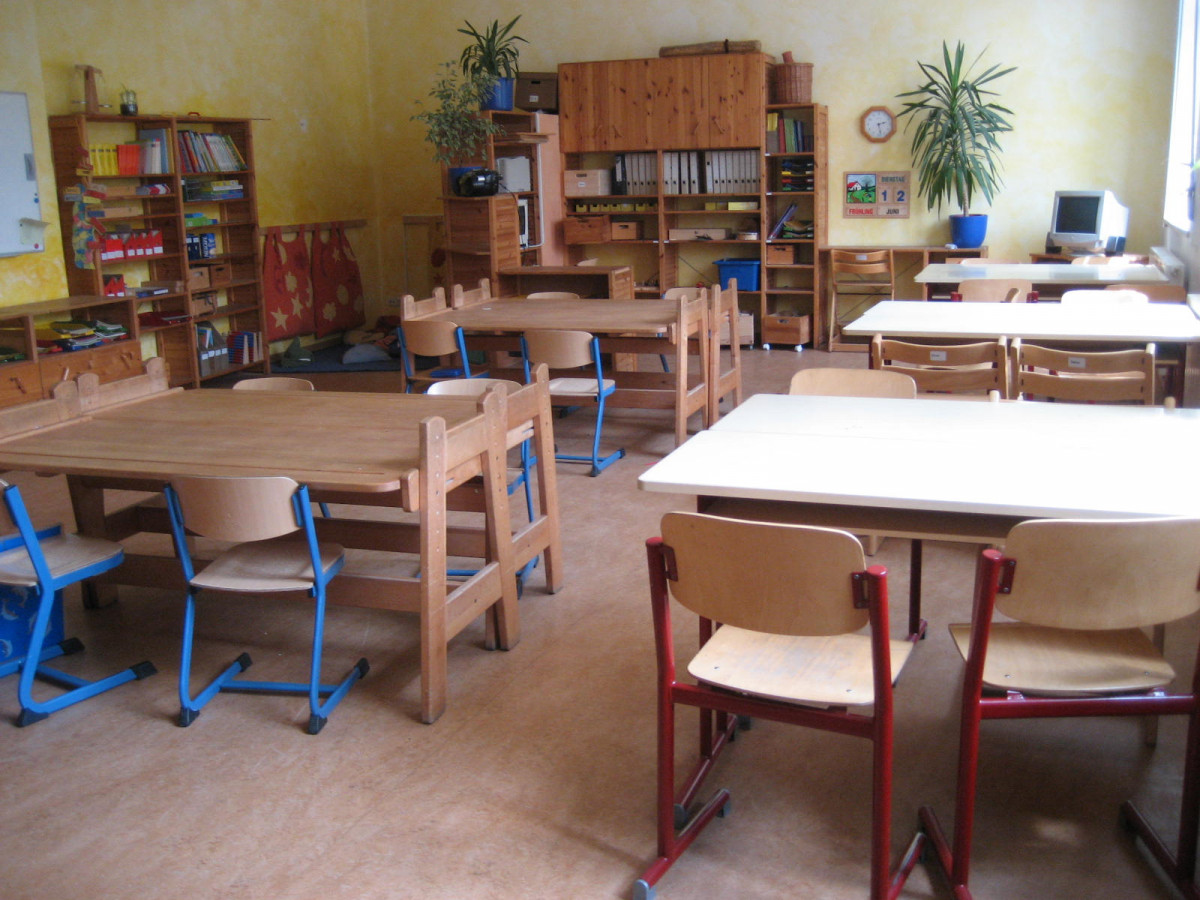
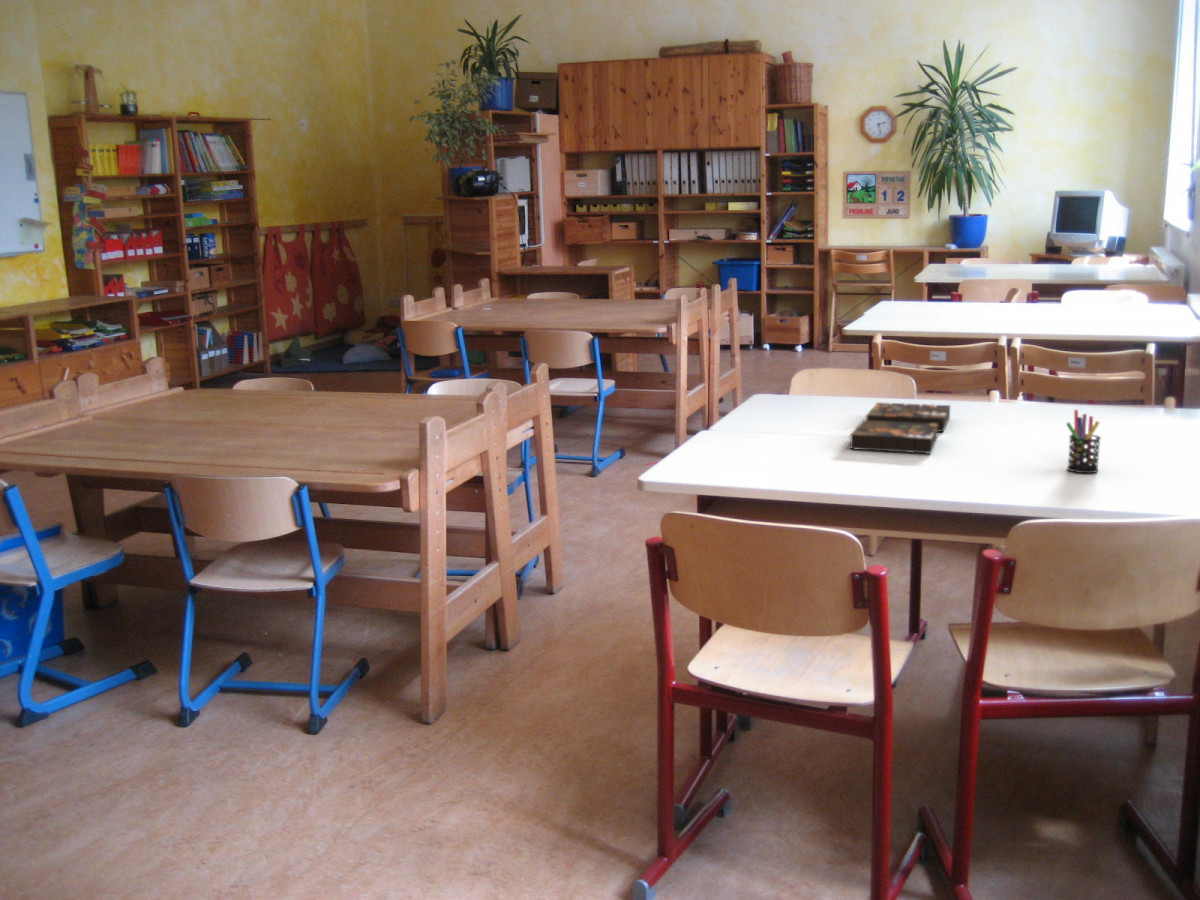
+ board game (902, 425)
+ pen holder (1080, 441)
